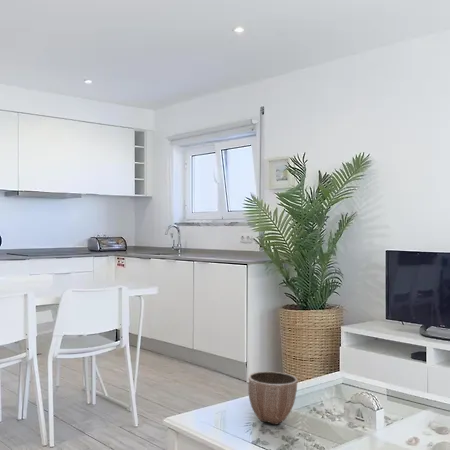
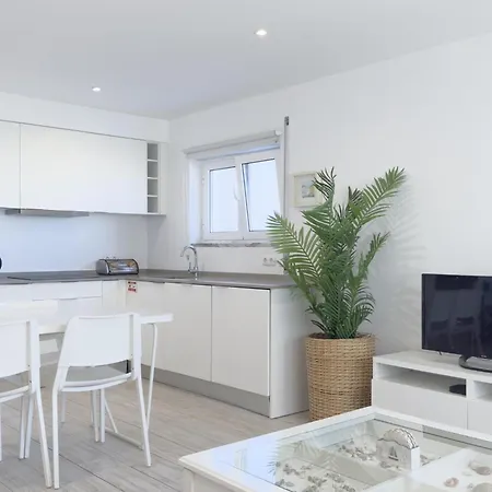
- decorative bowl (272, 399)
